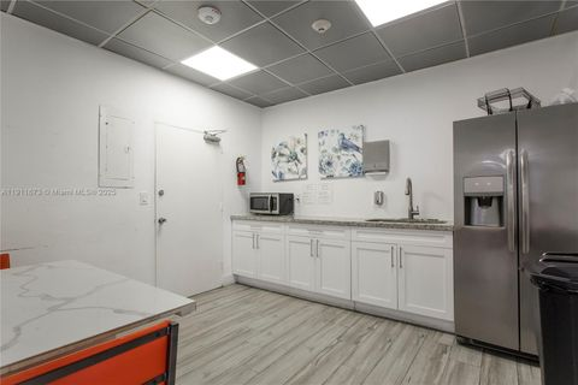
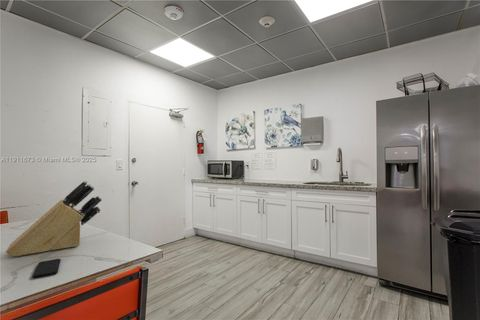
+ knife block (58, 214)
+ smartphone (47, 267)
